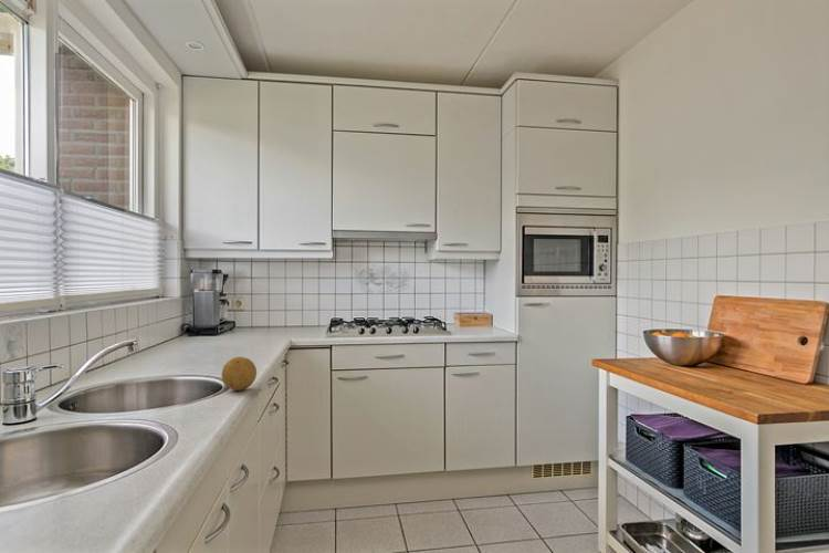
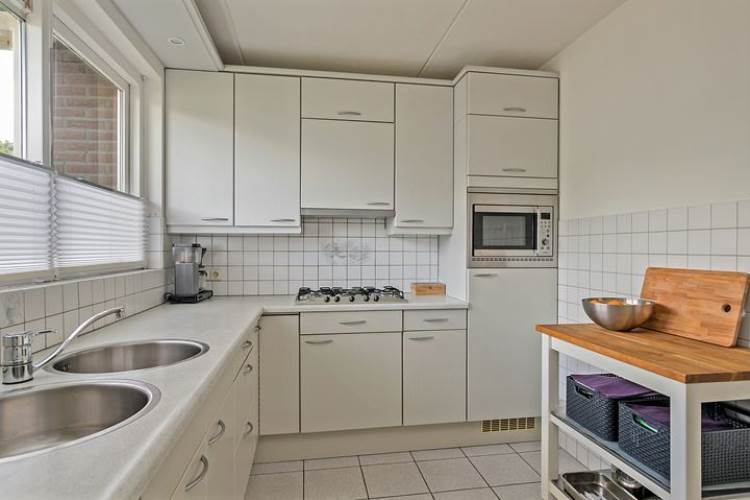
- fruit (239, 373)
